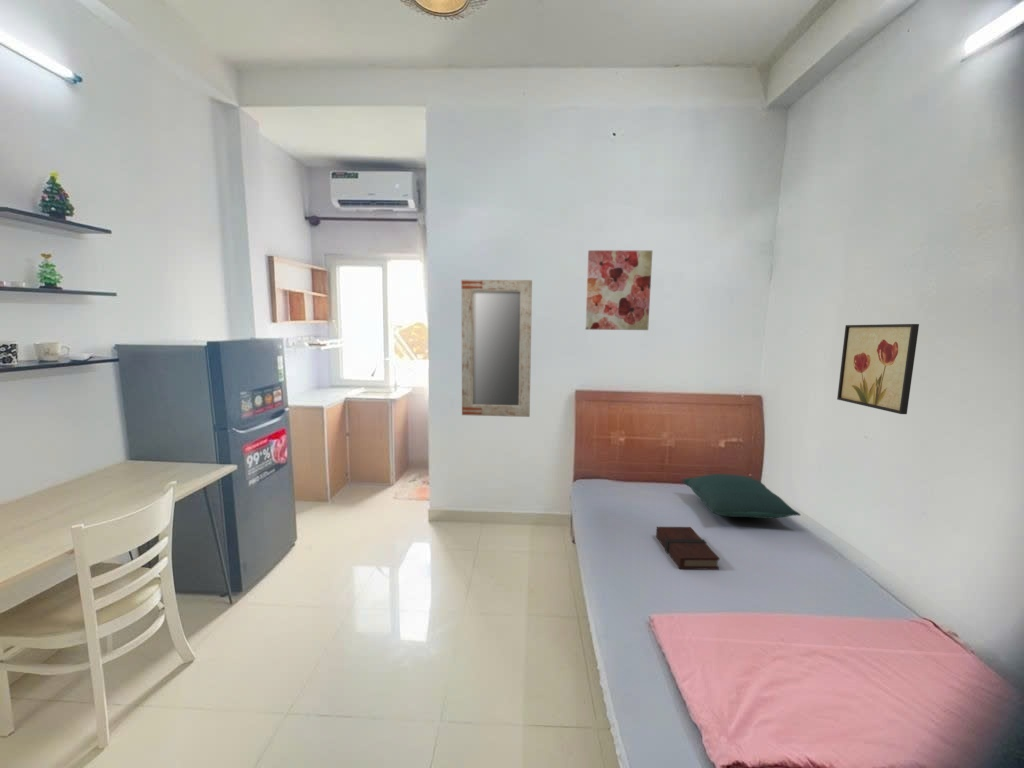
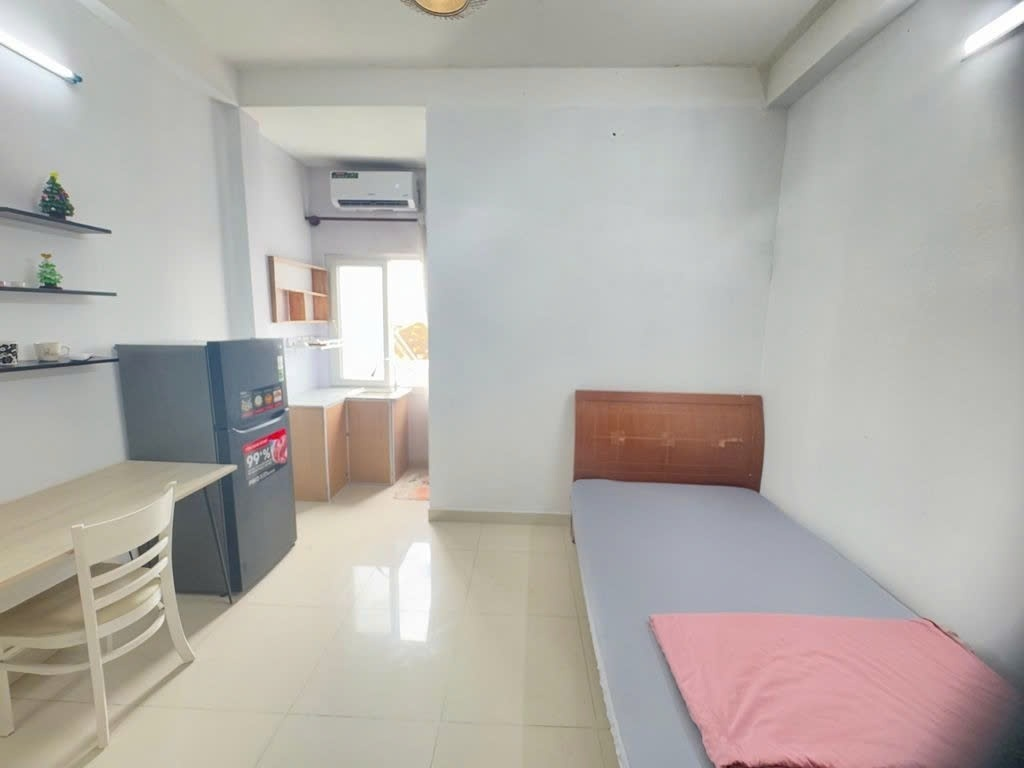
- wall art (618, 290)
- book (685, 546)
- wall art (875, 365)
- home mirror (496, 349)
- pillow (735, 497)
